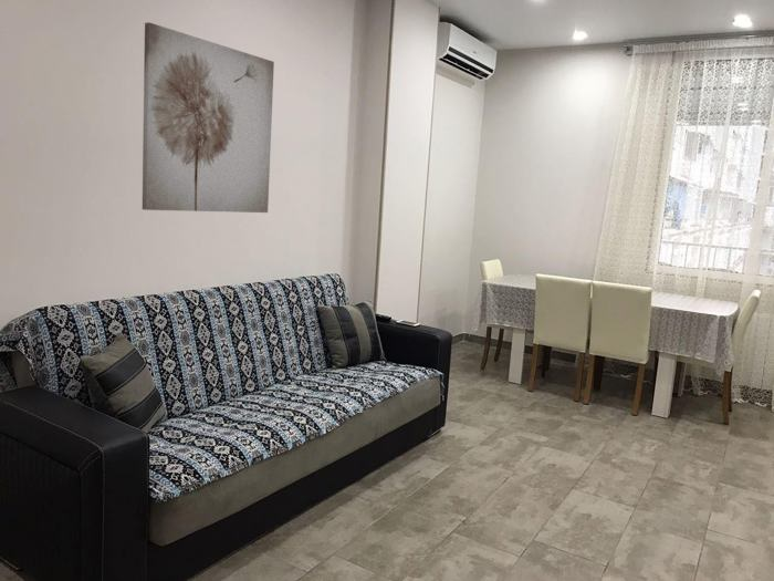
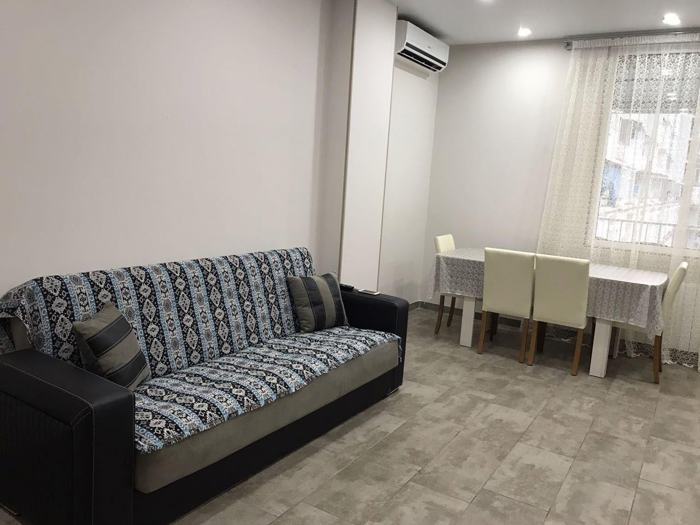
- wall art (213, 128)
